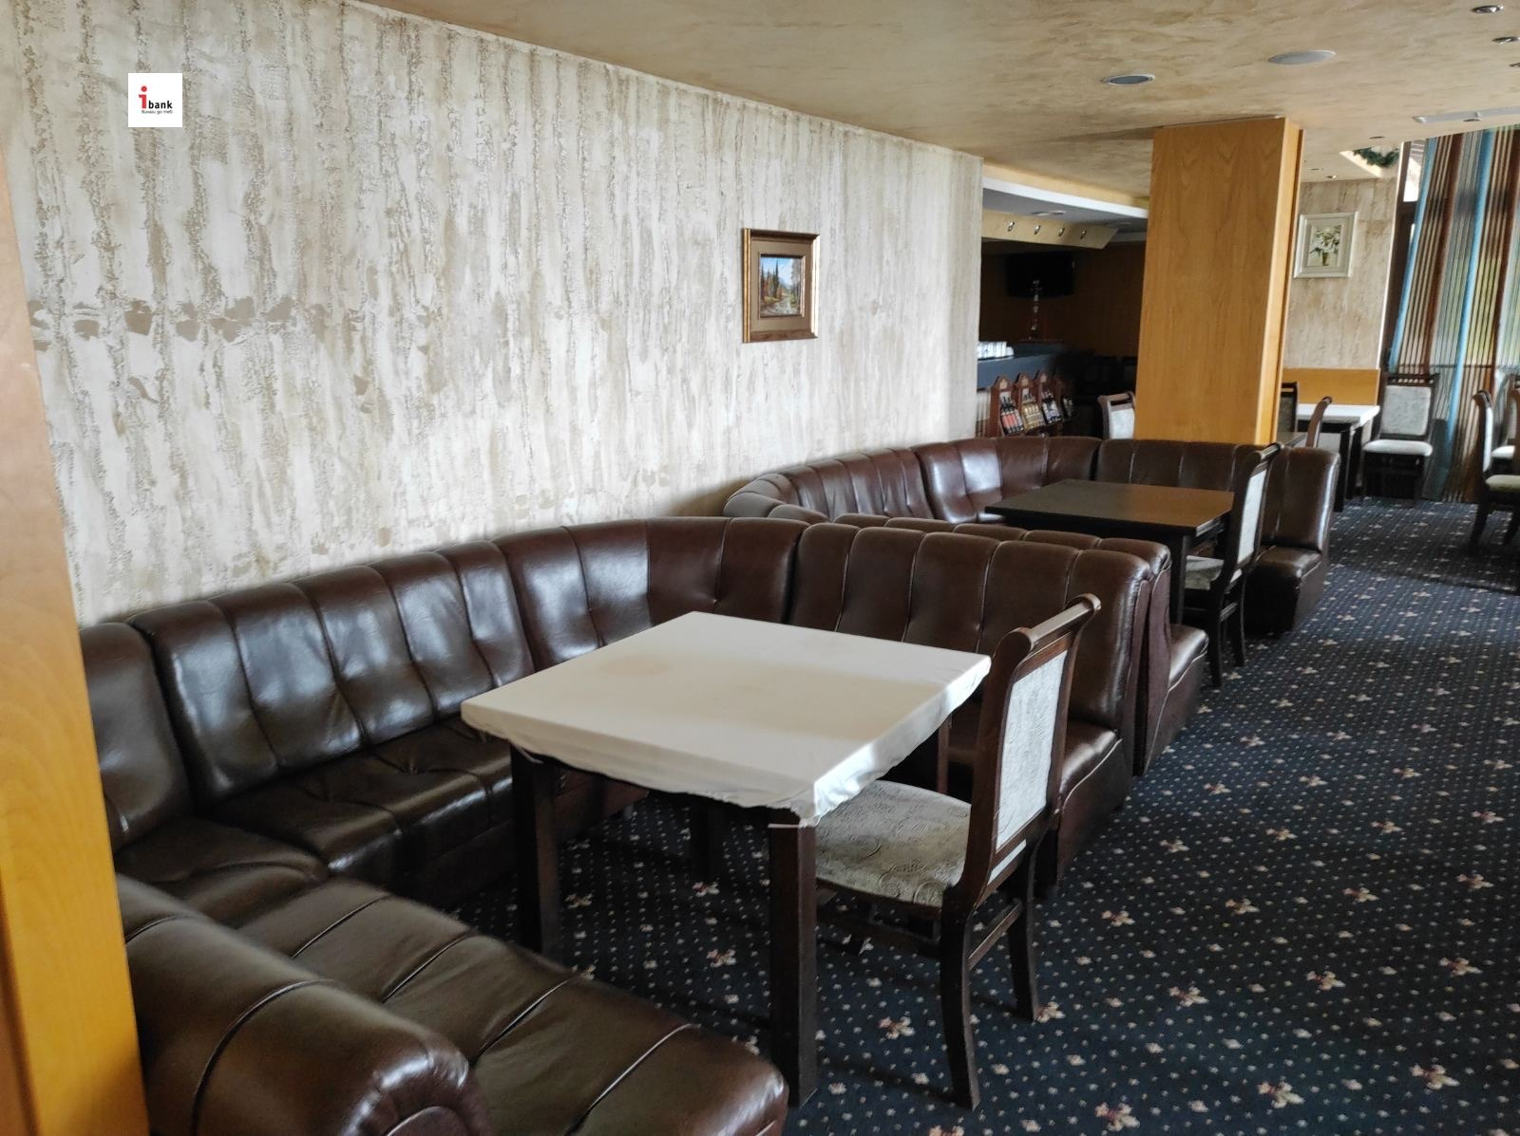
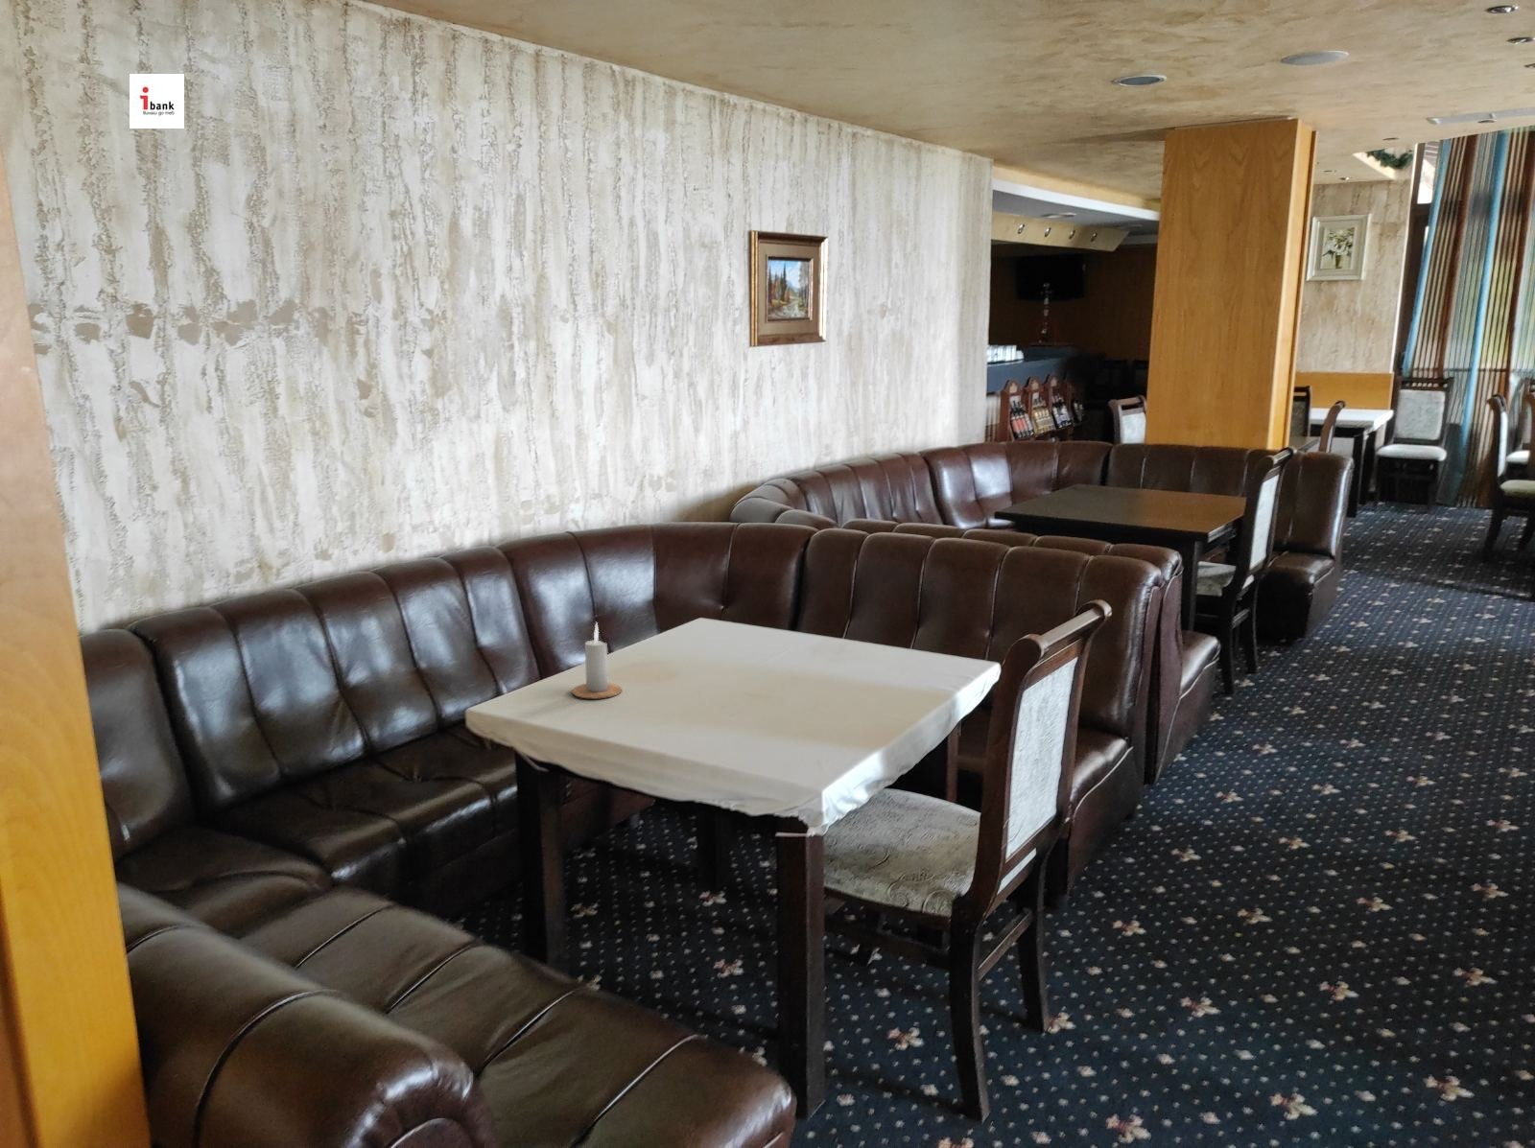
+ candle (596, 656)
